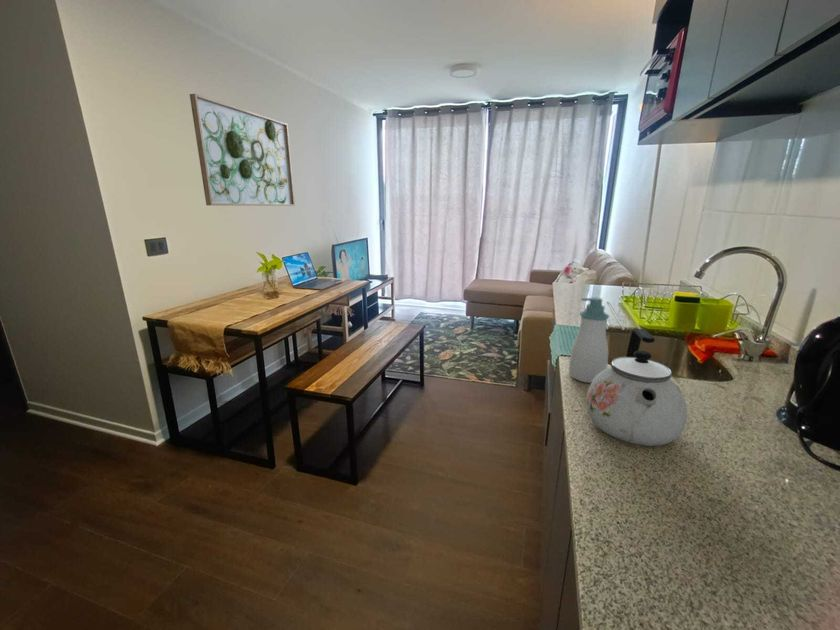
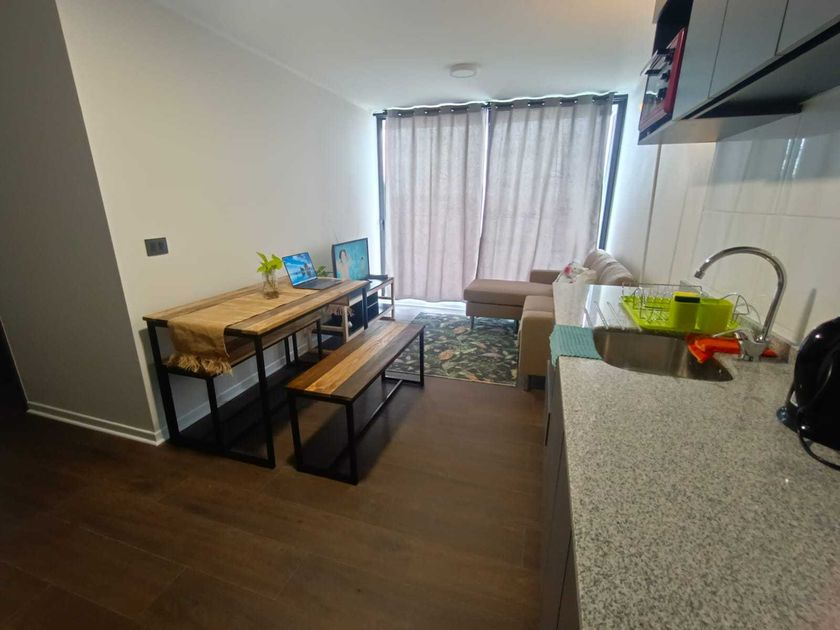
- kettle (638, 382)
- wall art (252, 159)
- soap bottle (591, 338)
